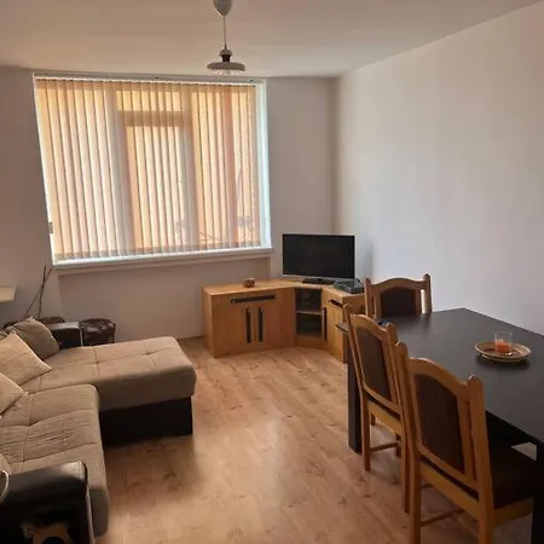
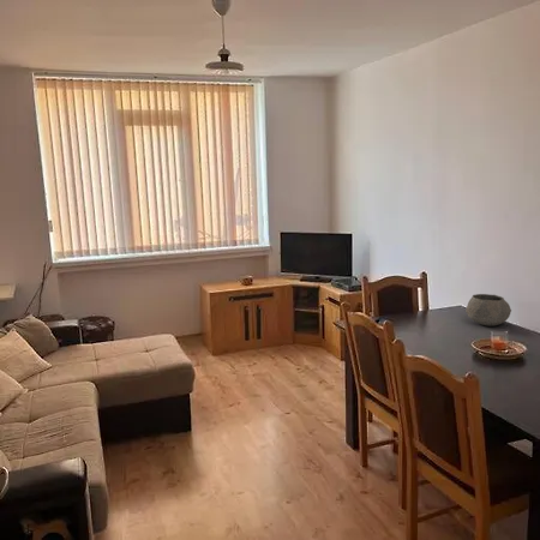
+ bowl (488, 310)
